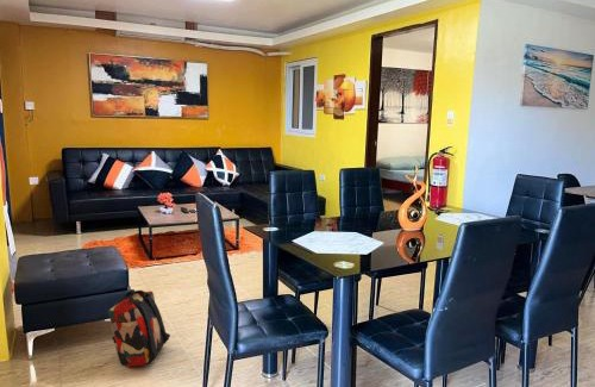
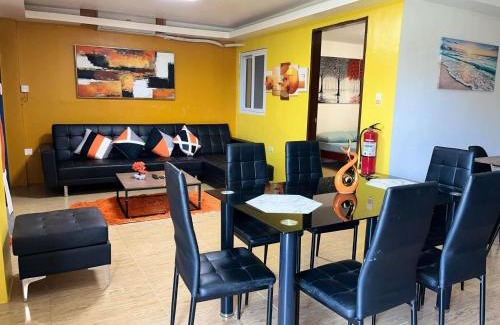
- backpack (140, 323)
